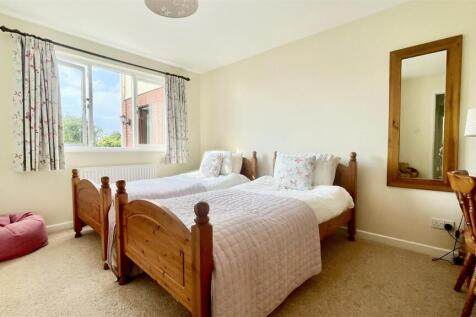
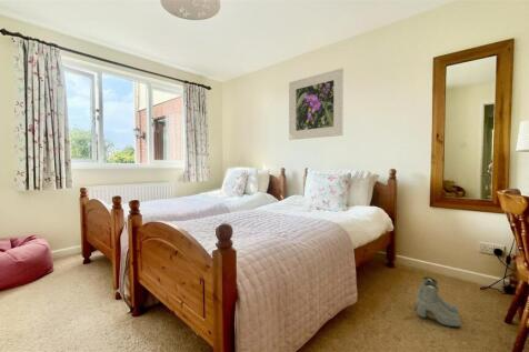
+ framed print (313, 107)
+ boots (437, 299)
